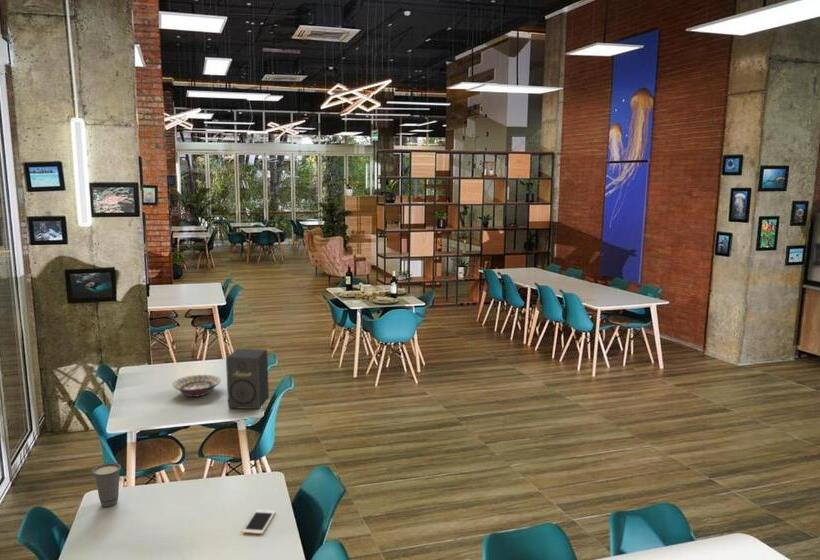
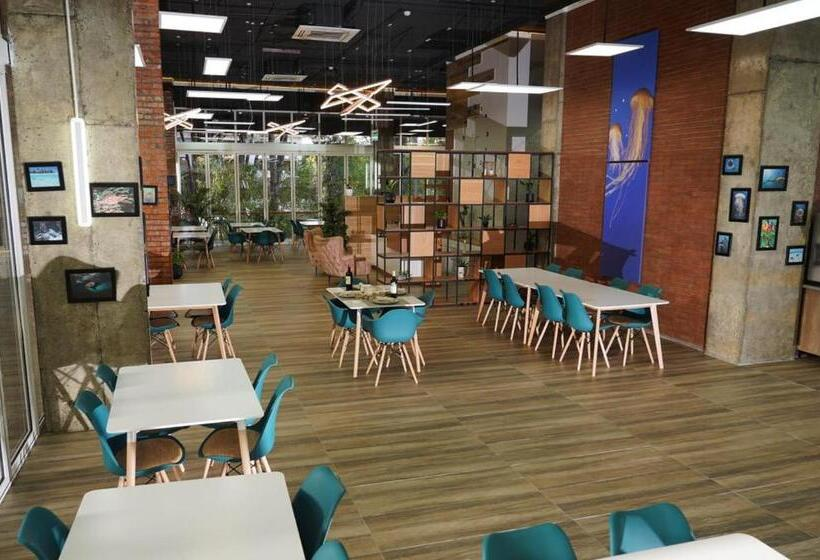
- cup (108, 486)
- speaker (247, 379)
- decorative bowl (197, 387)
- cell phone (259, 521)
